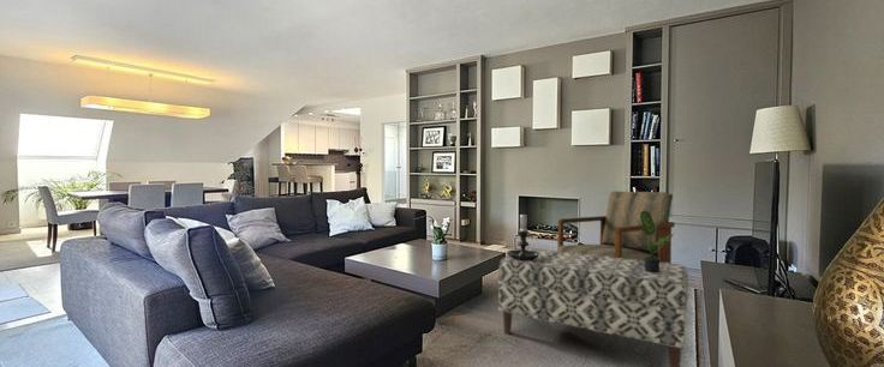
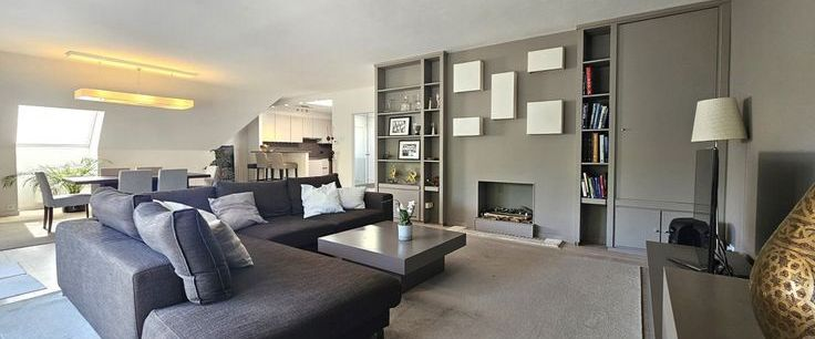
- potted plant (658, 241)
- armchair (614, 242)
- candle holder (522, 234)
- bench (589, 300)
